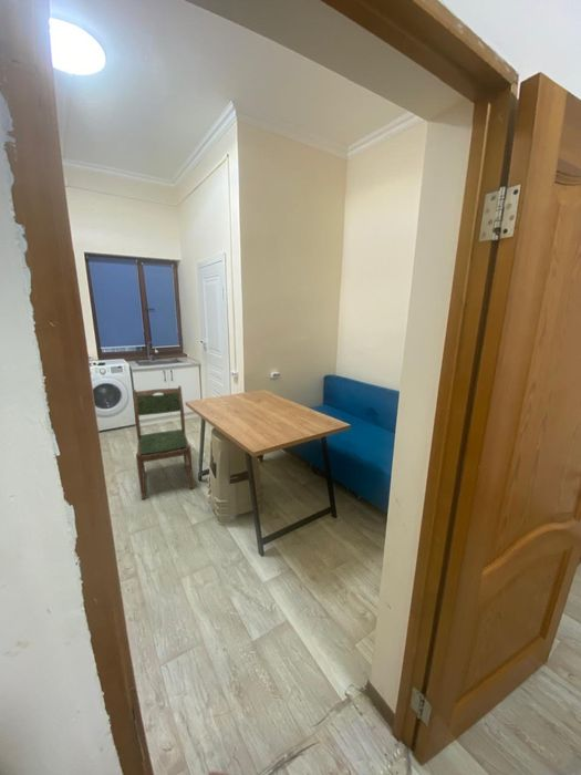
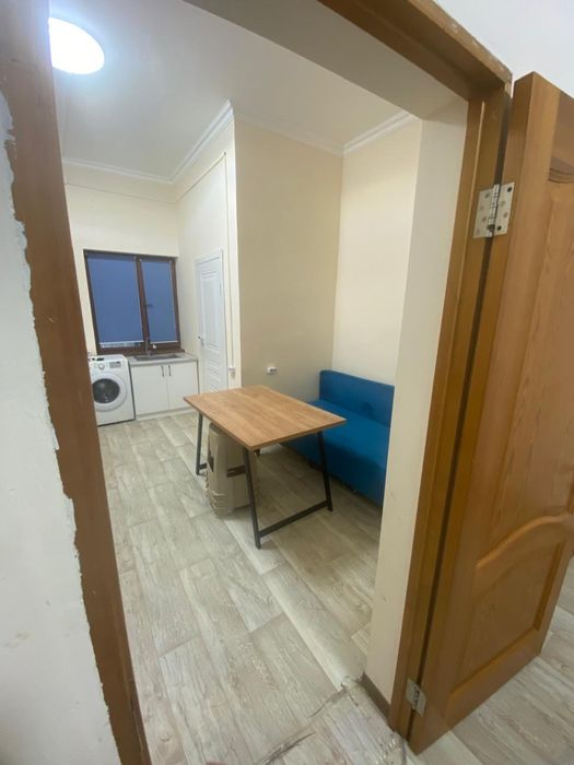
- dining chair (162, 437)
